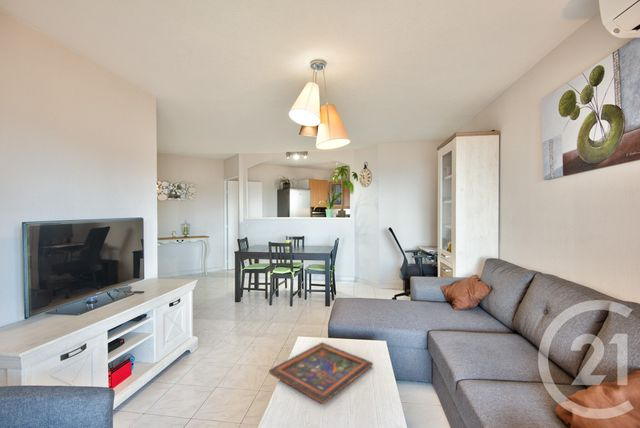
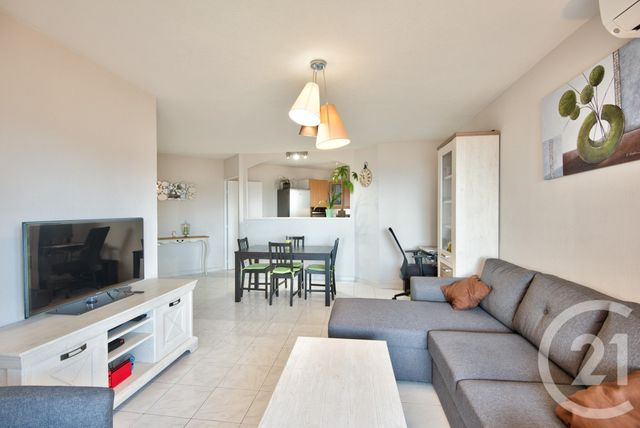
- painted panel (322, 367)
